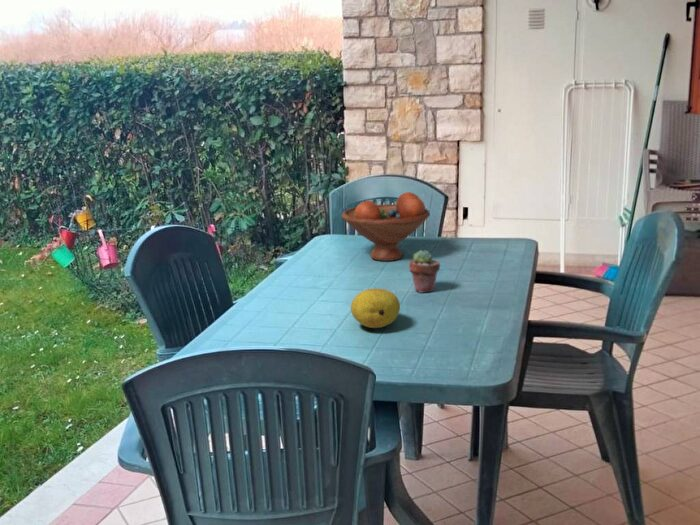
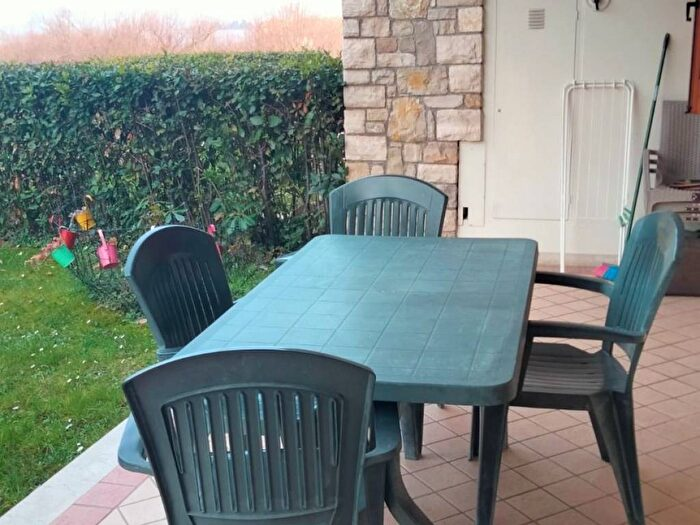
- fruit (375, 305)
- fruit bowl (385, 226)
- potted succulent (424, 270)
